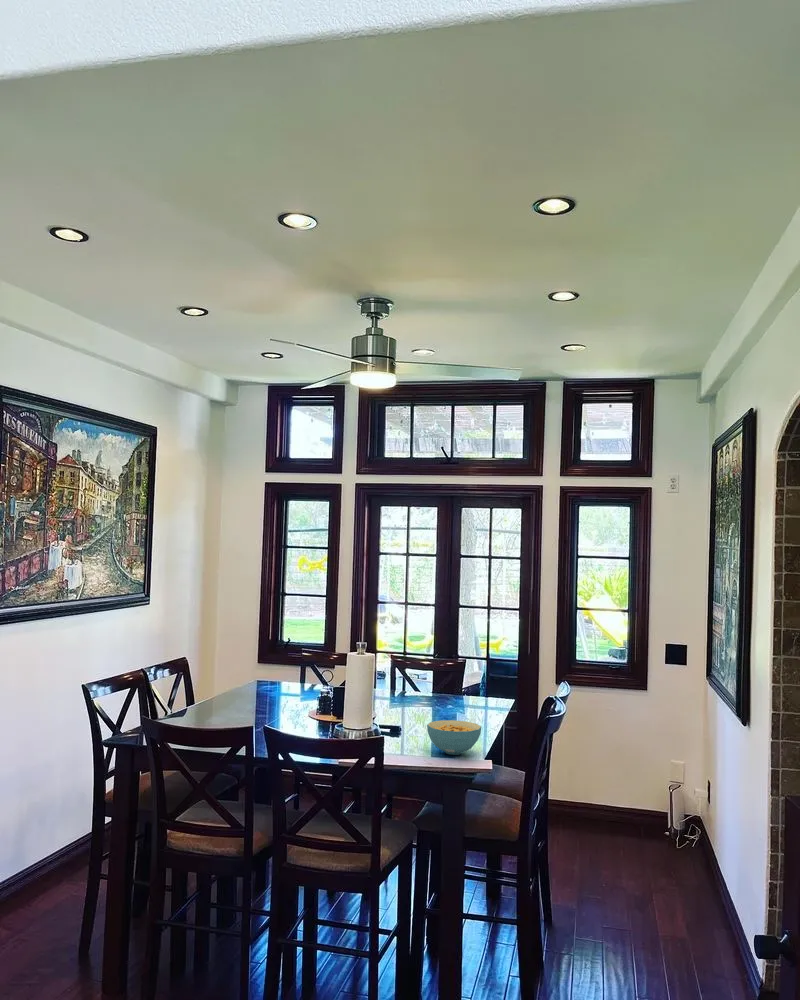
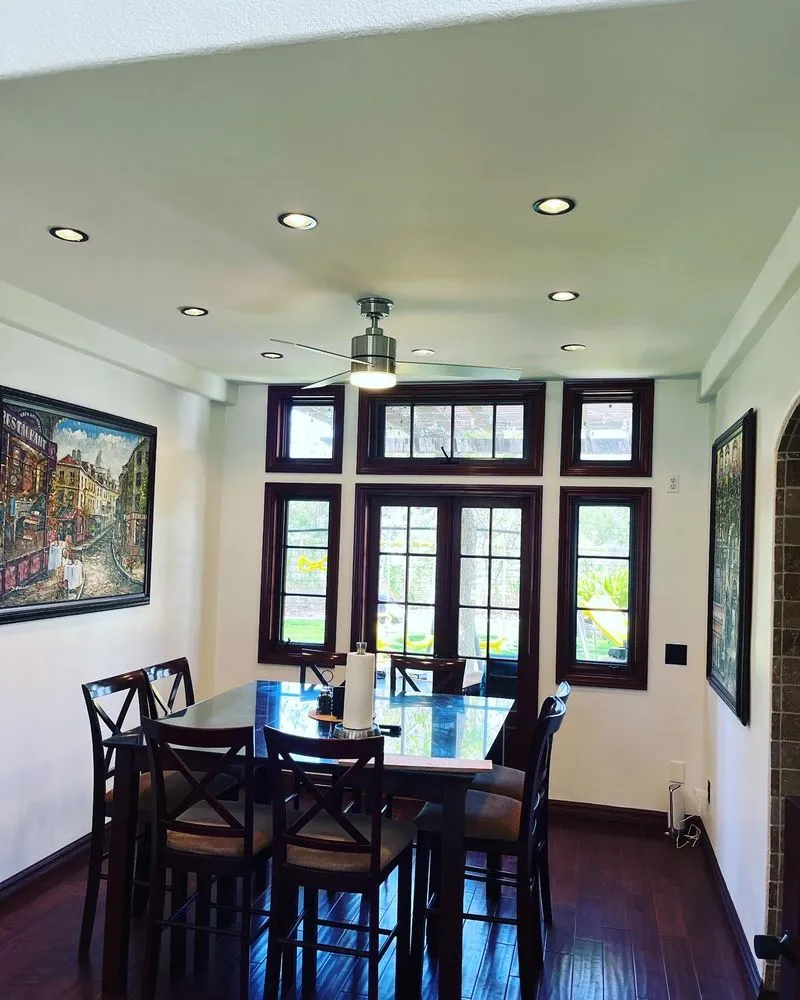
- cereal bowl (453, 739)
